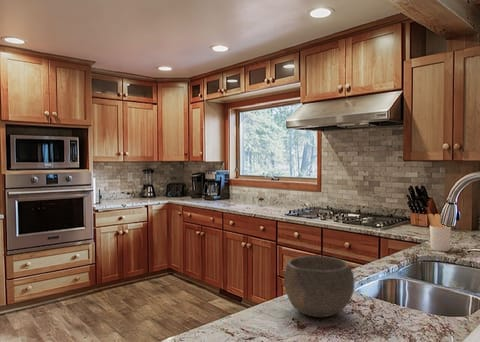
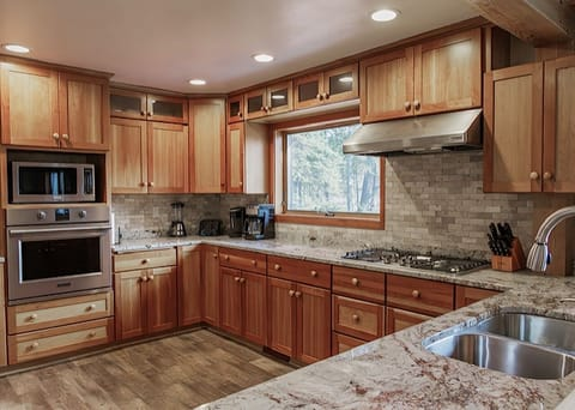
- bowl (318, 286)
- utensil holder (438, 231)
